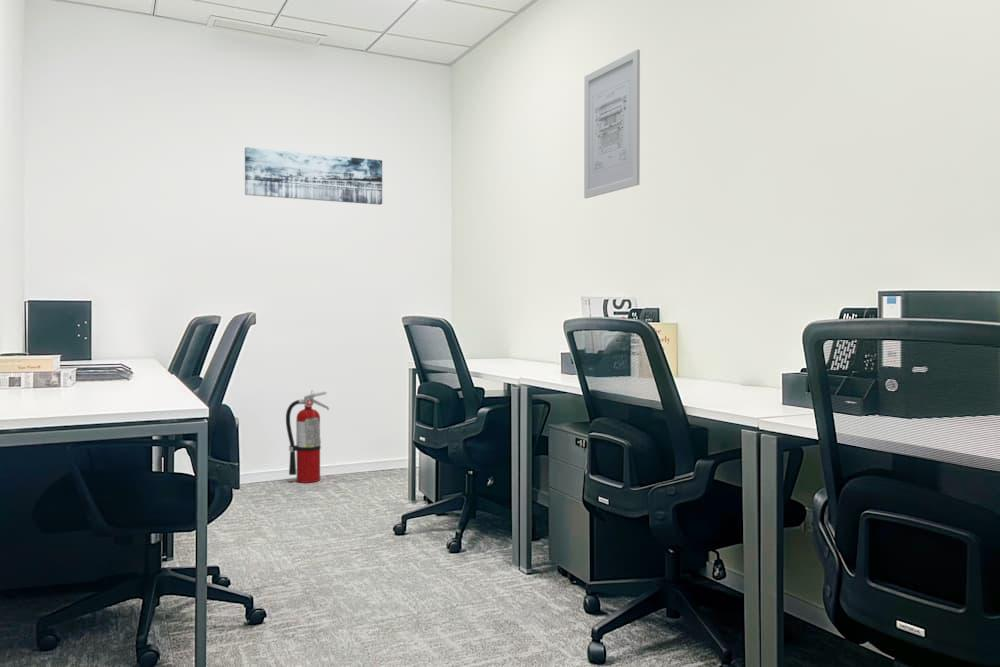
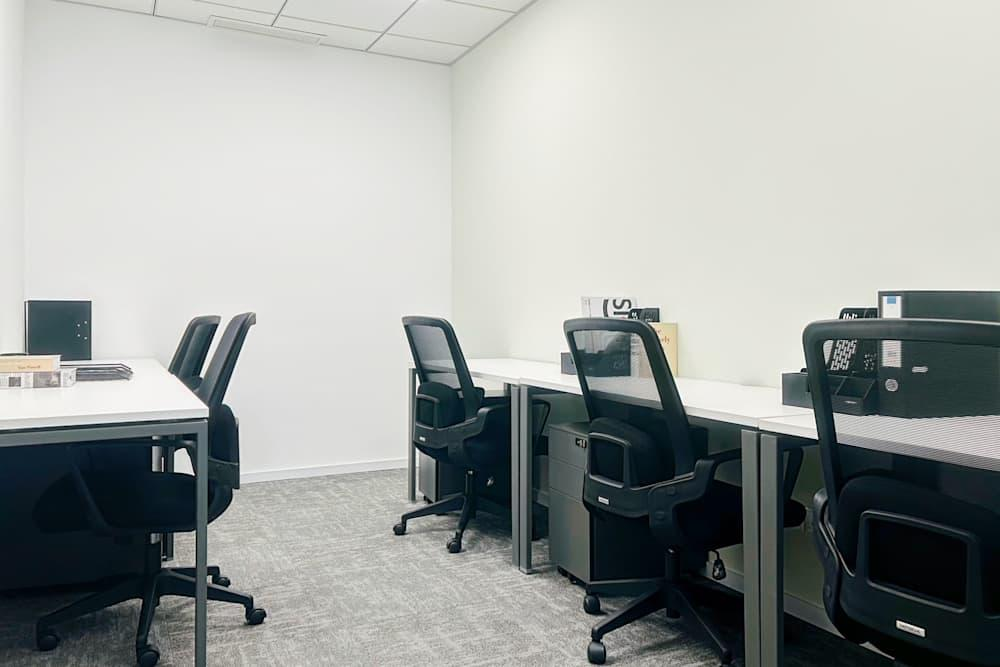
- wall art (610, 127)
- fire extinguisher (307, 435)
- wall art (316, 177)
